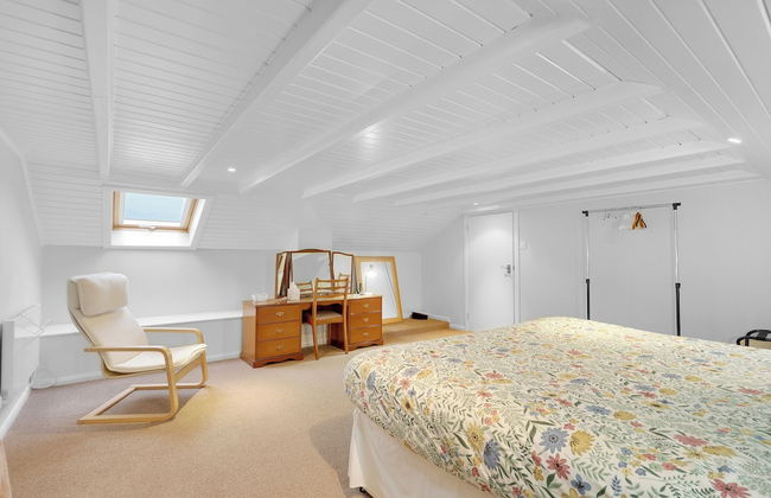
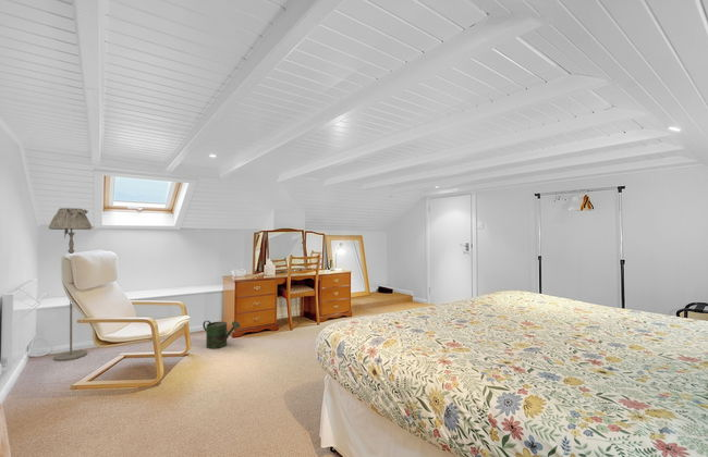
+ watering can (220, 332)
+ floor lamp (70, 301)
